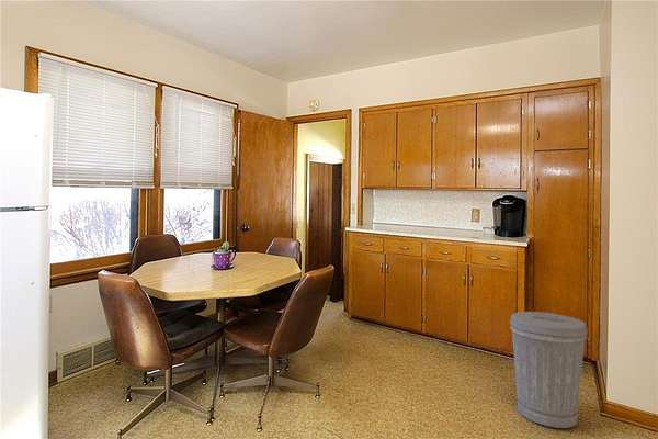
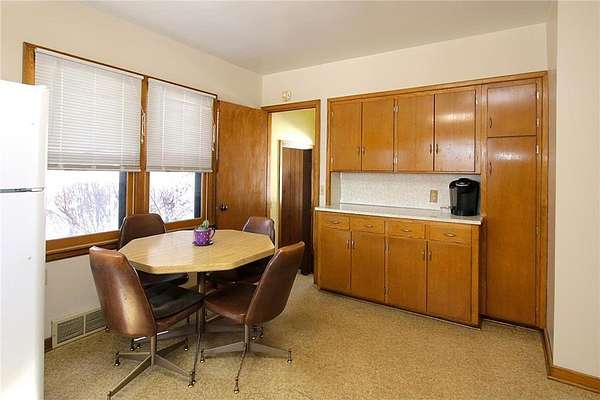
- trash can (546, 363)
